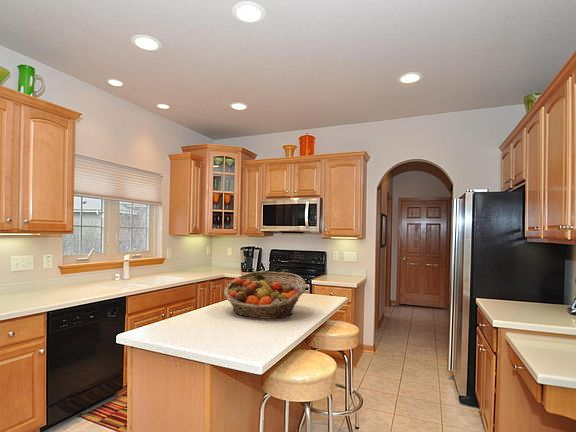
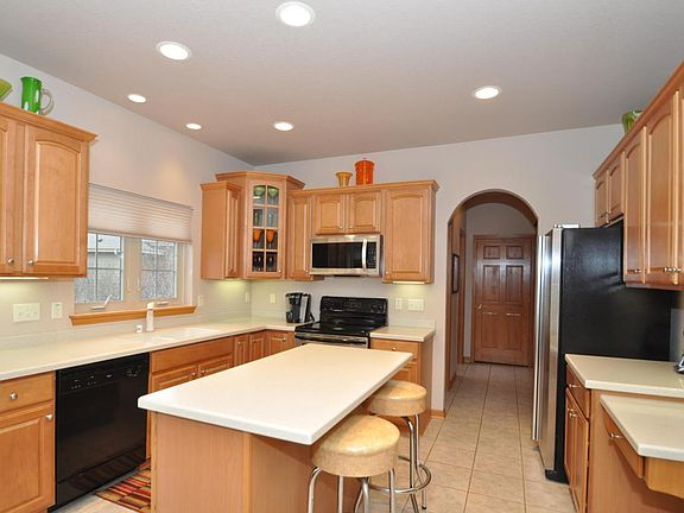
- fruit basket (264, 293)
